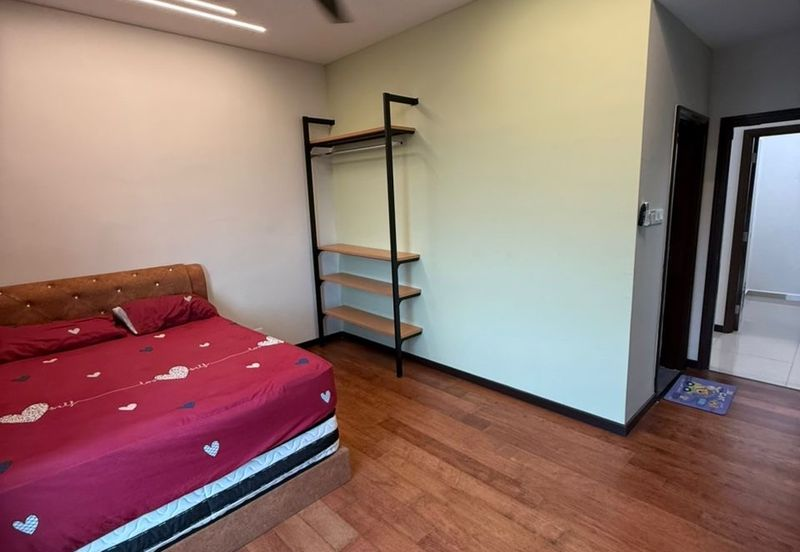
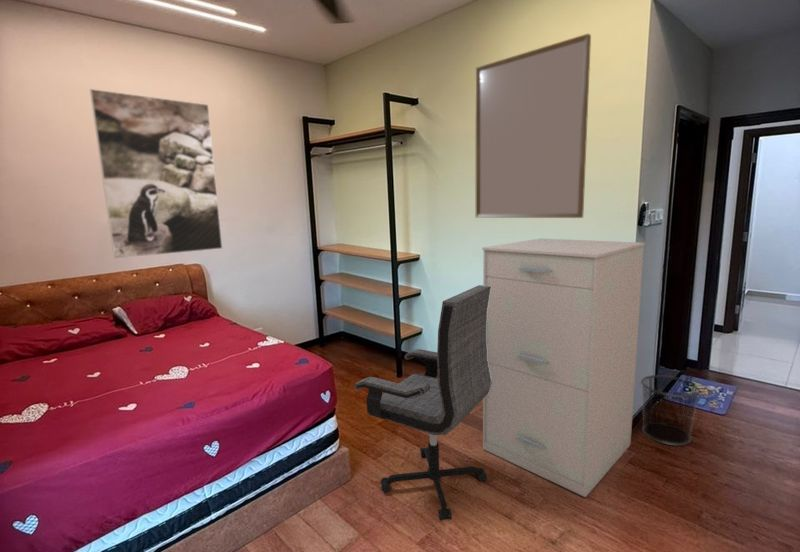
+ waste bin (667, 409)
+ home mirror (526, 137)
+ filing cabinet (559, 350)
+ office chair (427, 389)
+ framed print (163, 177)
